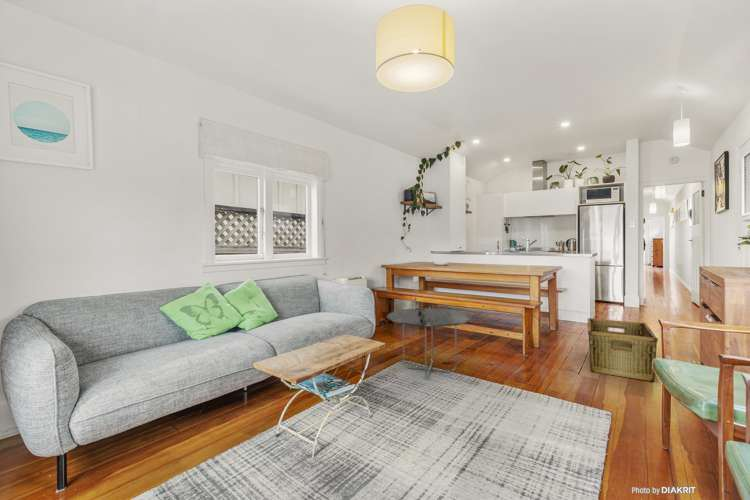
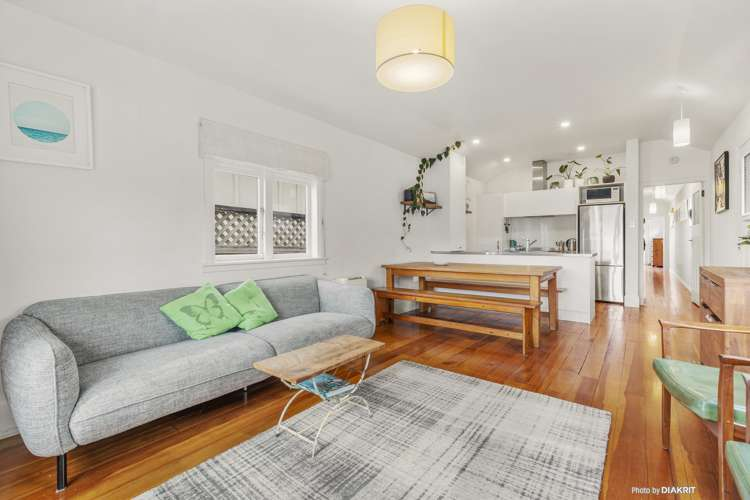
- side table (432, 342)
- hamper (618, 346)
